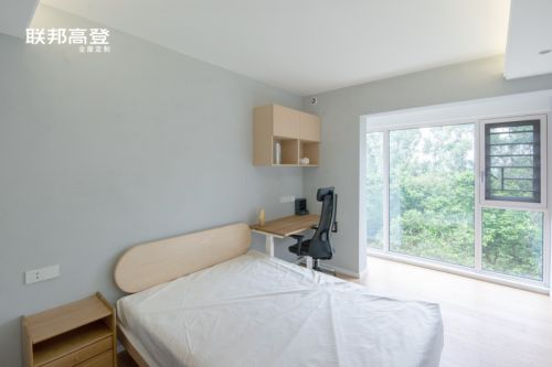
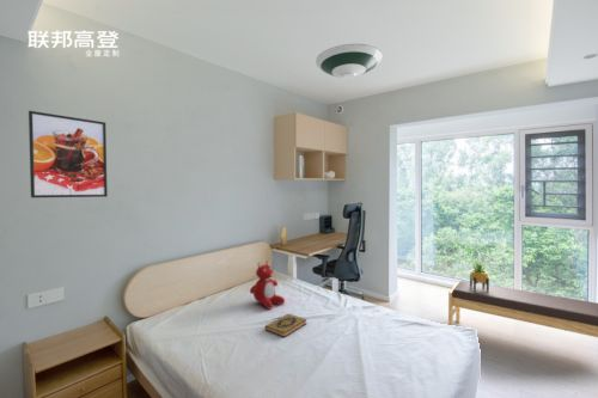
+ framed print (71, 157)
+ potted plant (478, 274)
+ bench (524, 320)
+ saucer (348, 68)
+ hardback book (286, 324)
+ teddy bear (268, 282)
